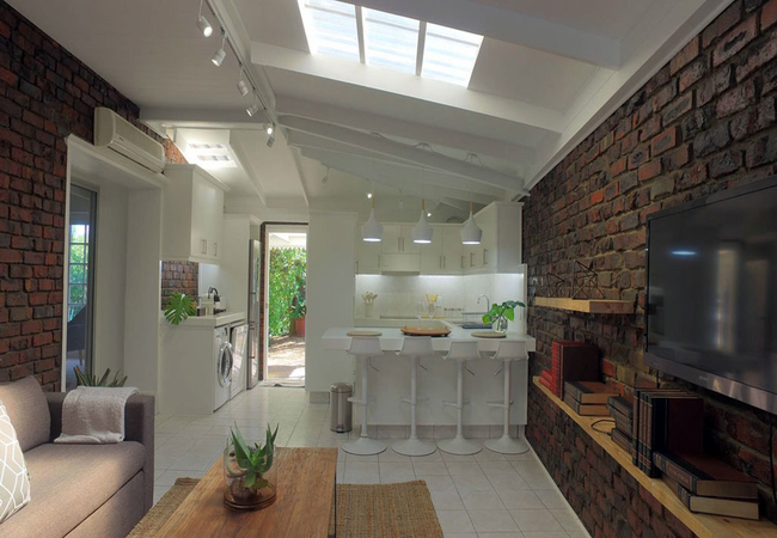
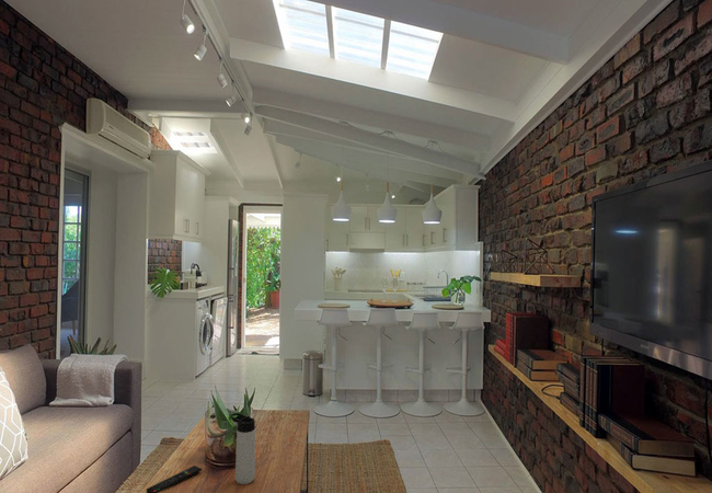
+ thermos bottle (242, 447)
+ remote control (174, 480)
